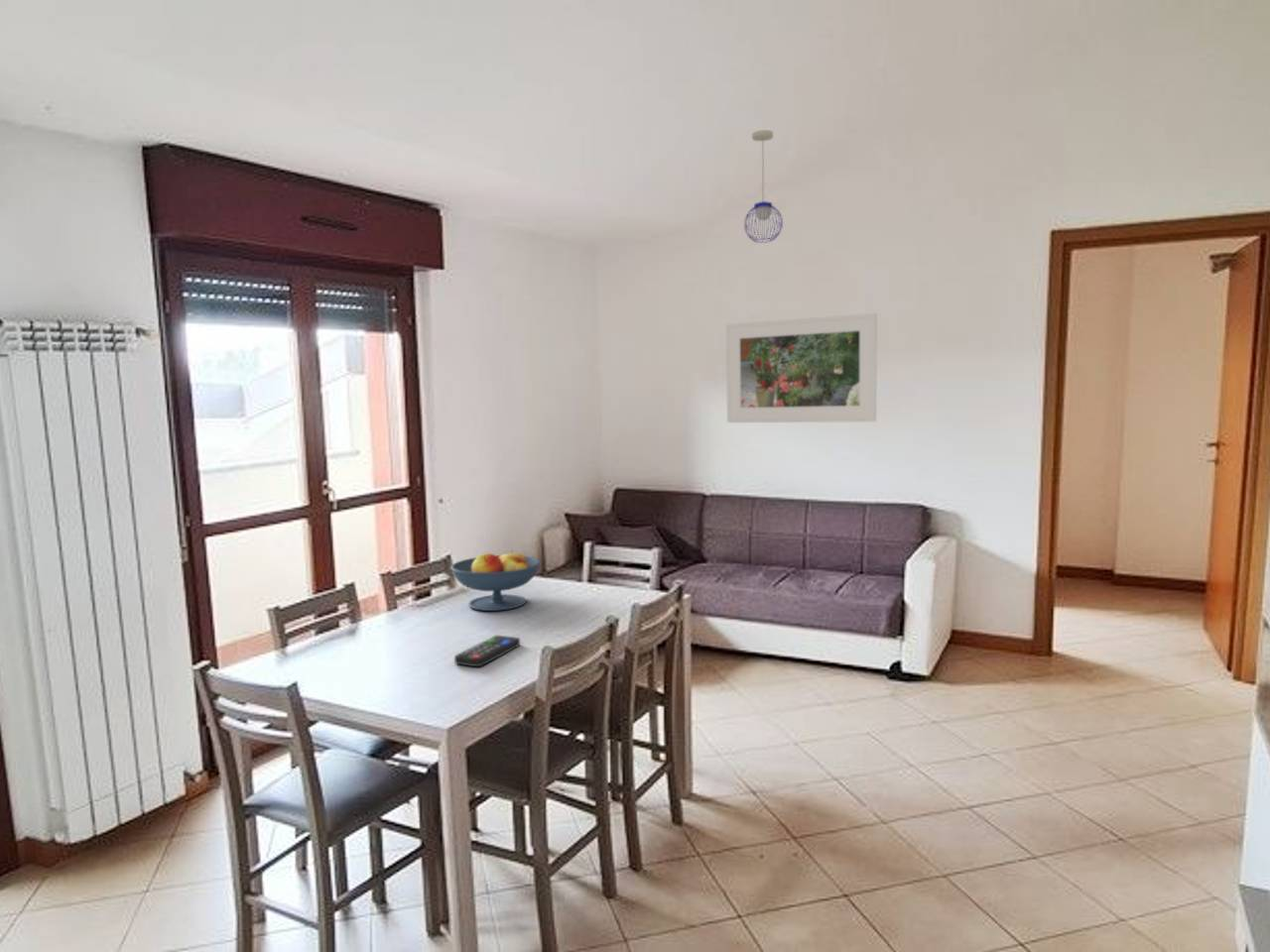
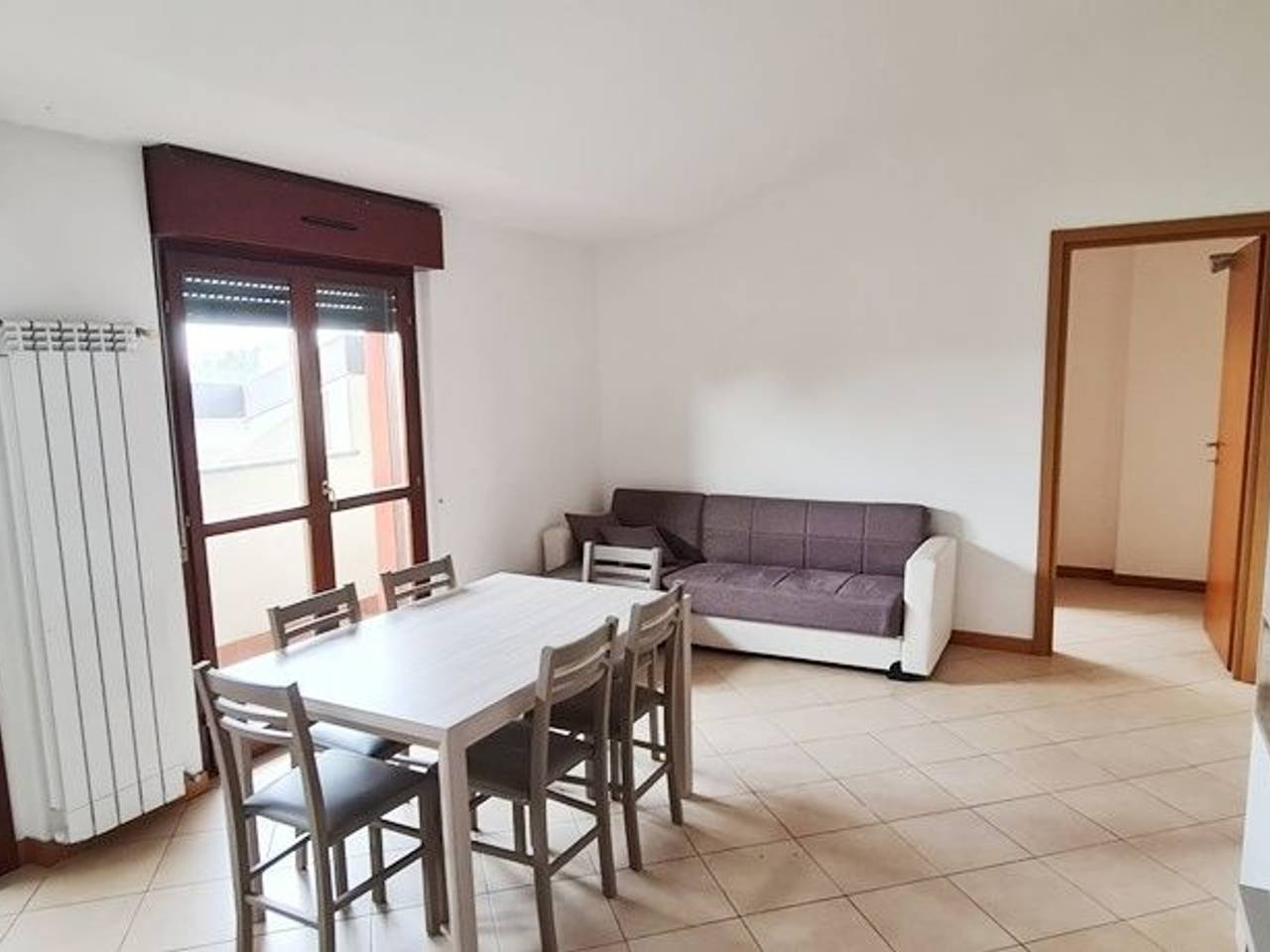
- remote control (488, 650)
- fruit bowl (496, 576)
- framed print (798, 371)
- pendant light (763, 187)
